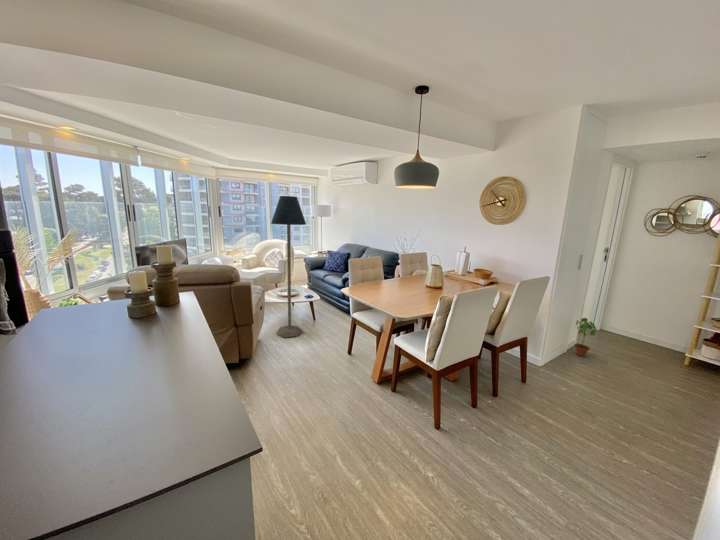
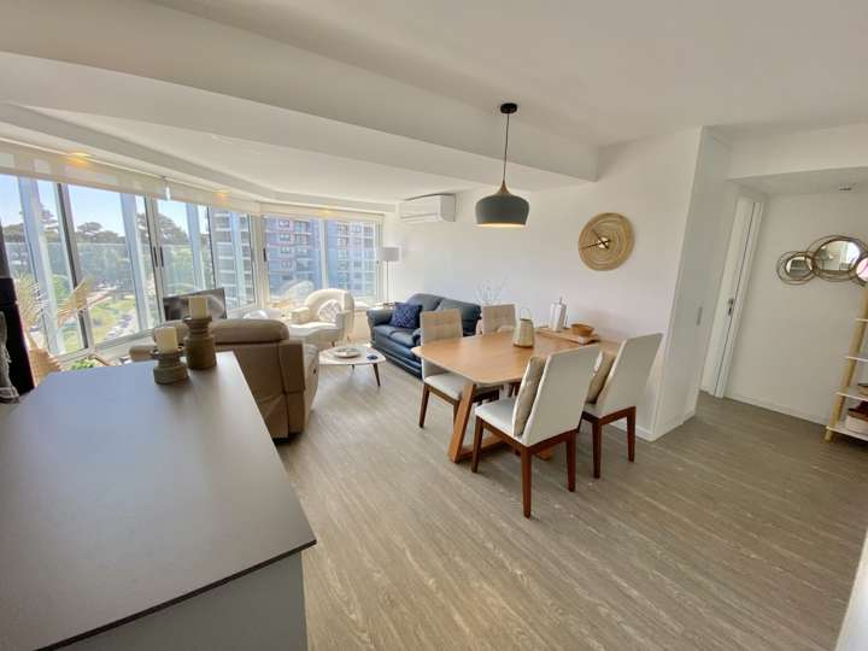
- potted plant (584, 335)
- floor lamp (288, 267)
